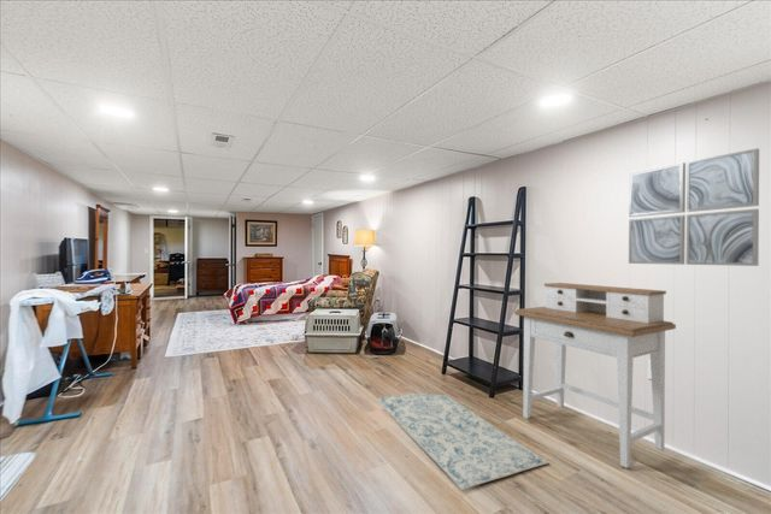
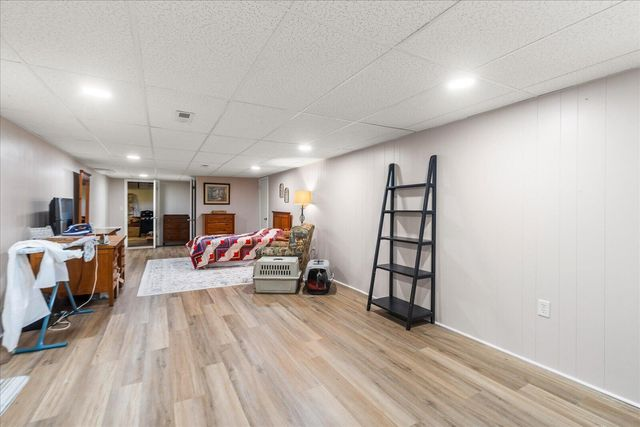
- desk (589, 350)
- rug (446, 425)
- wall art (687, 214)
